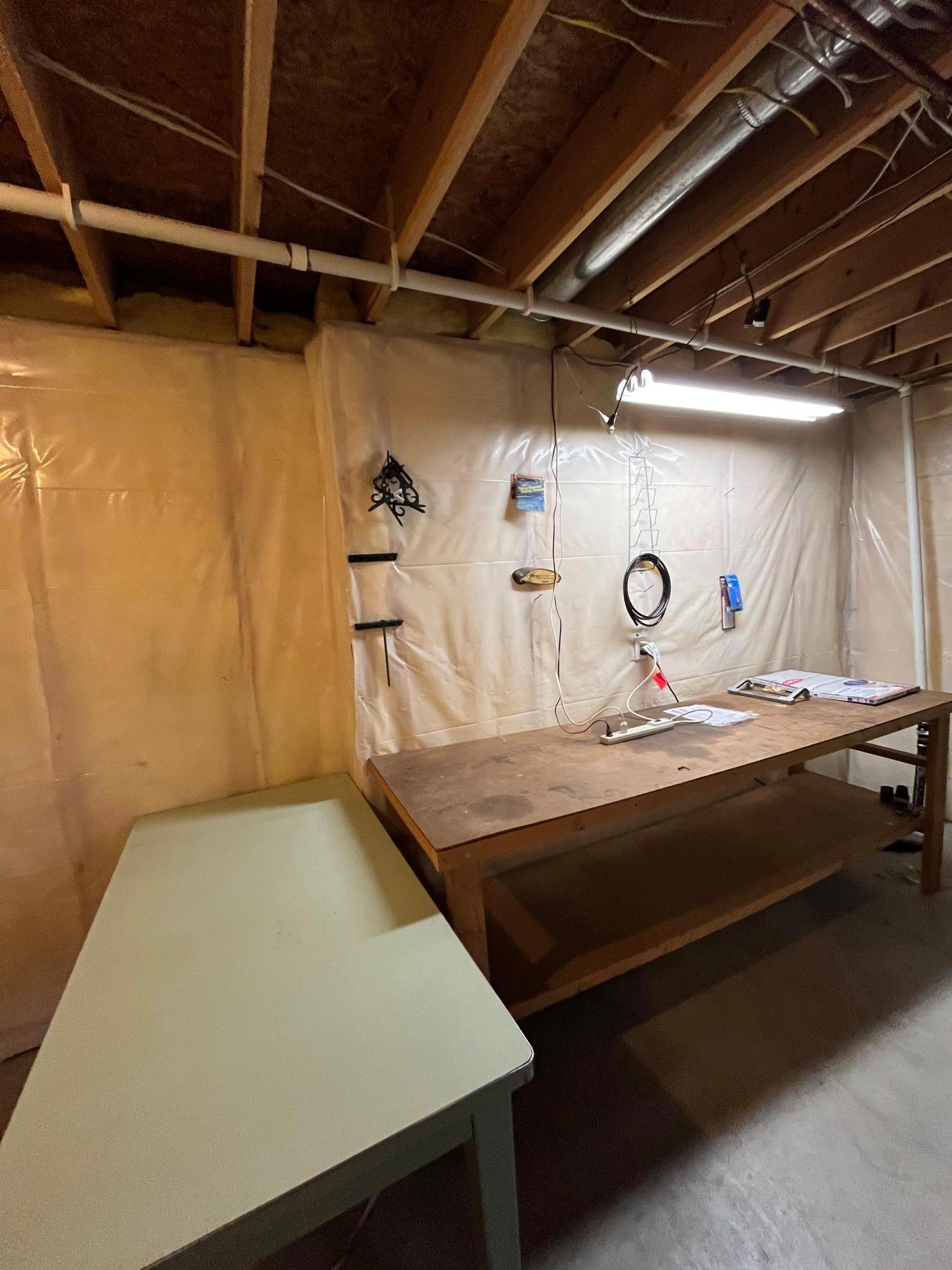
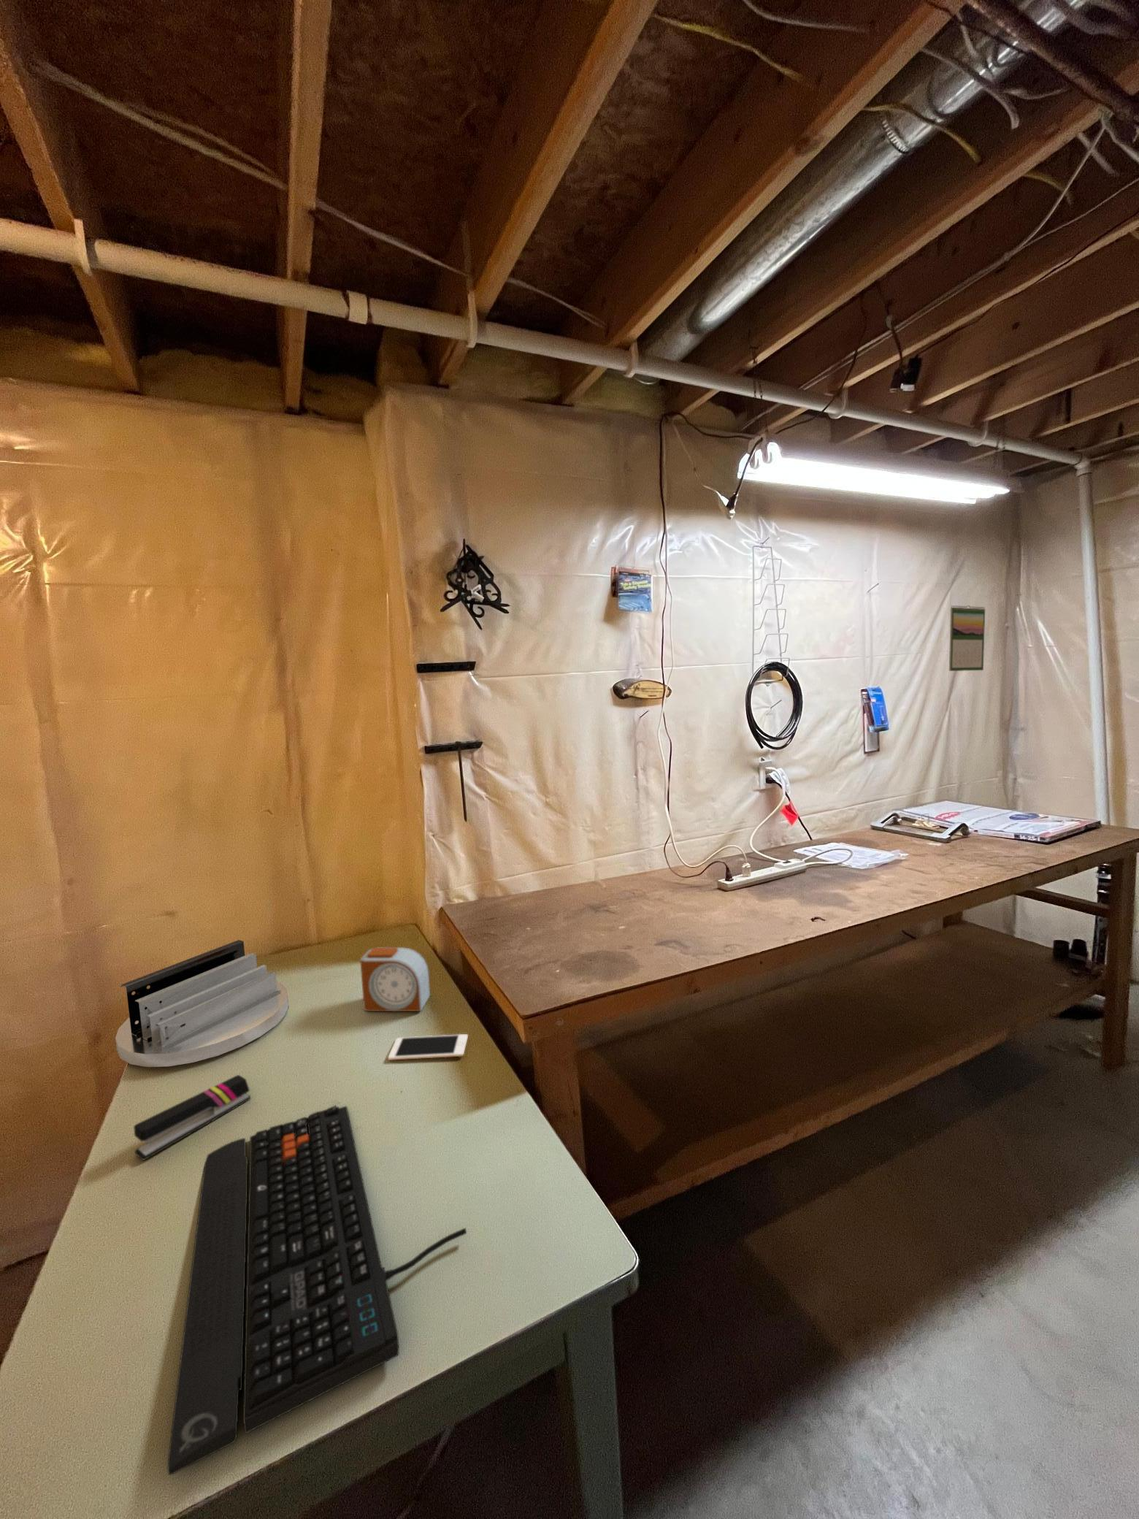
+ desk organizer (205, 995)
+ cell phone (428, 1047)
+ stapler (195, 1111)
+ alarm clock (395, 977)
+ keyboard (327, 1213)
+ calendar (967, 638)
